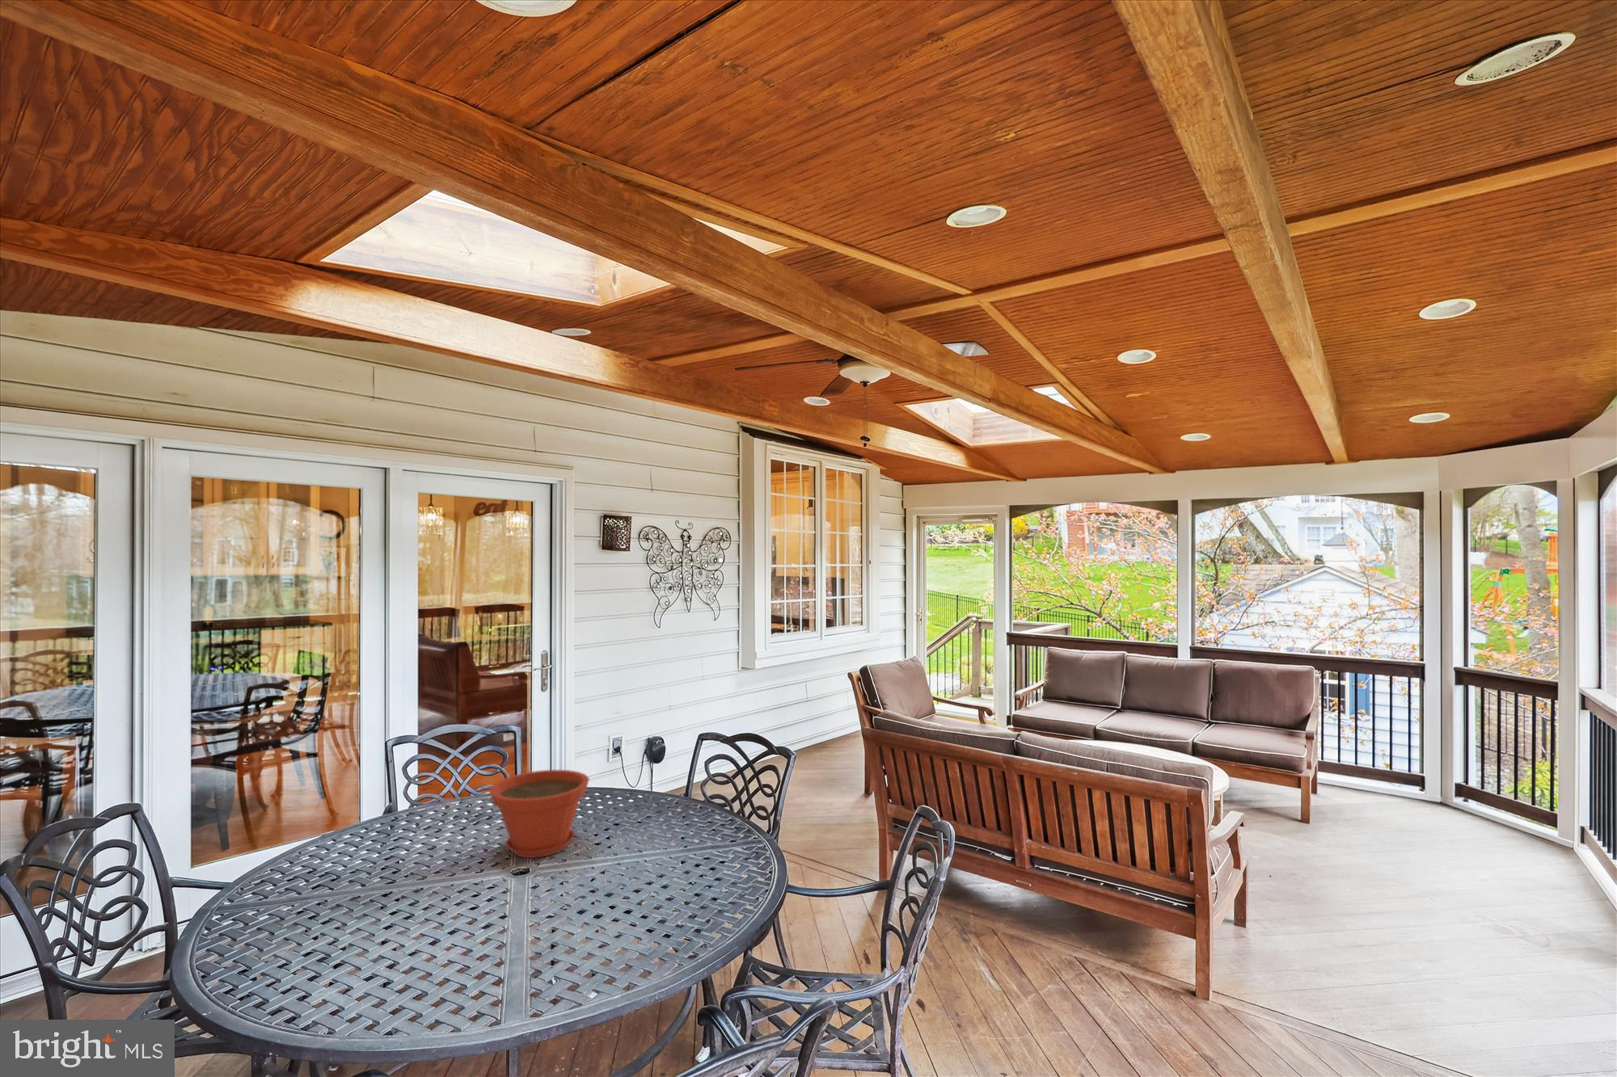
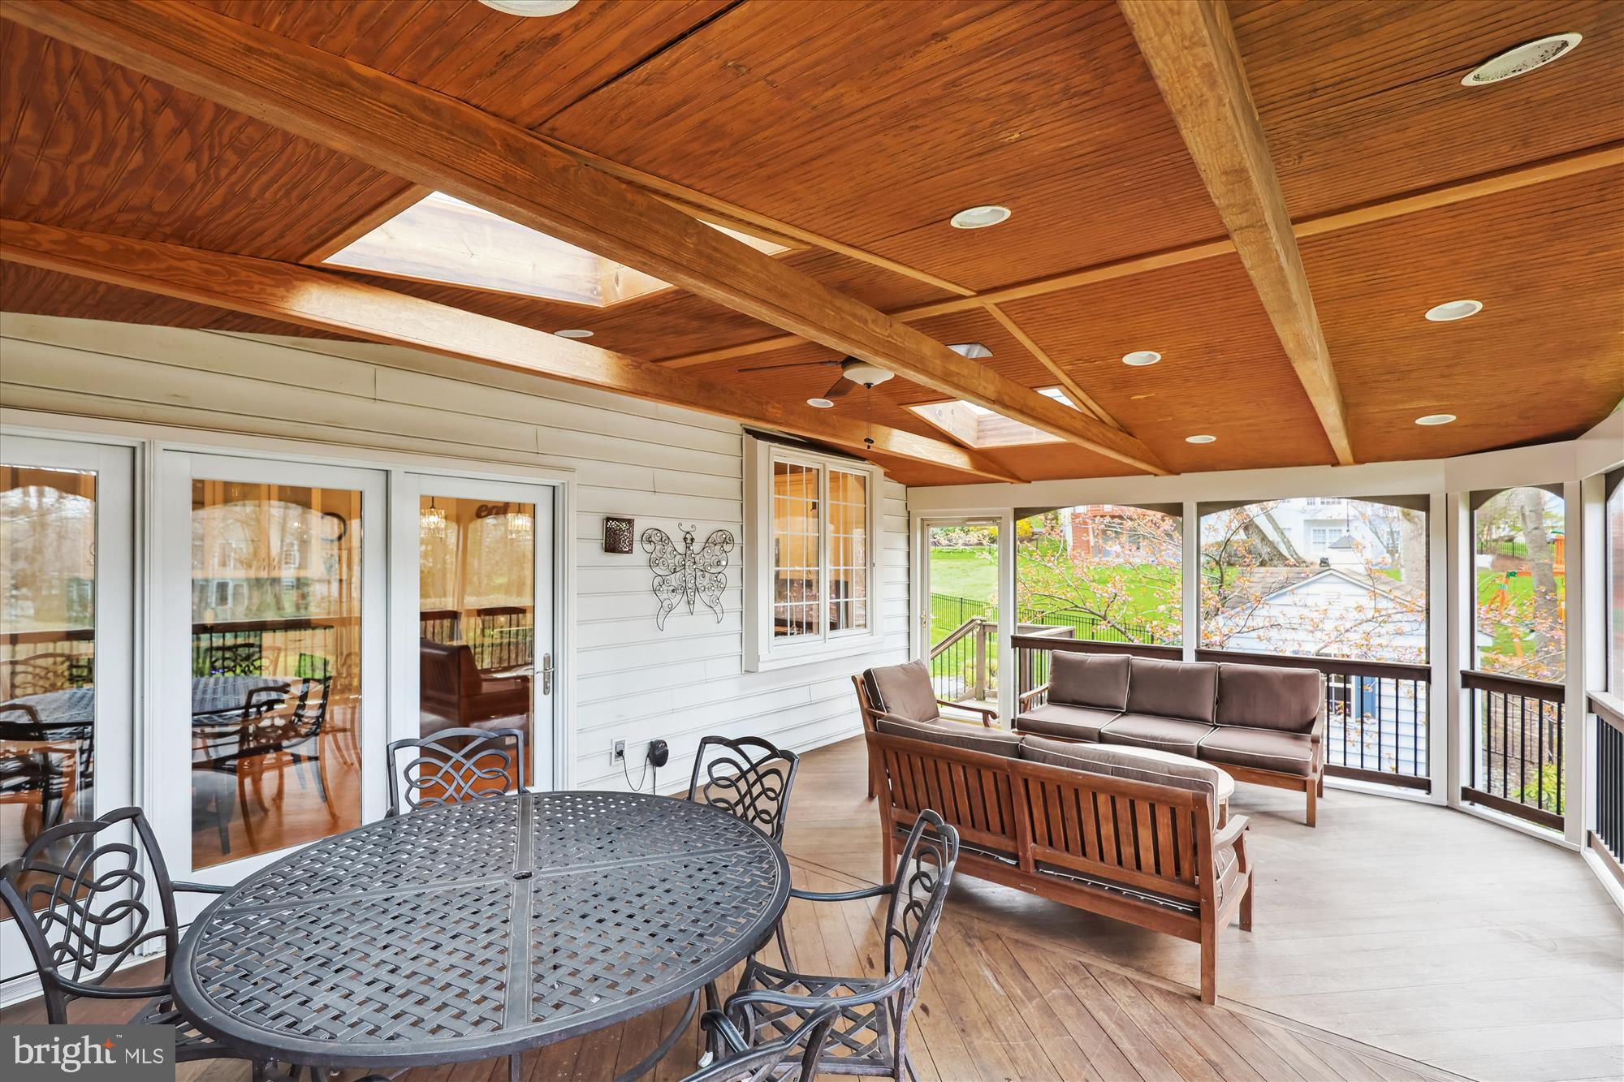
- plant pot (540, 815)
